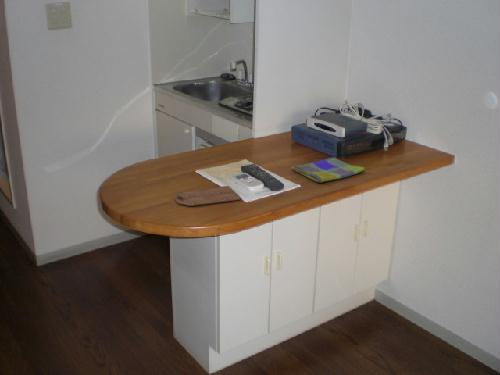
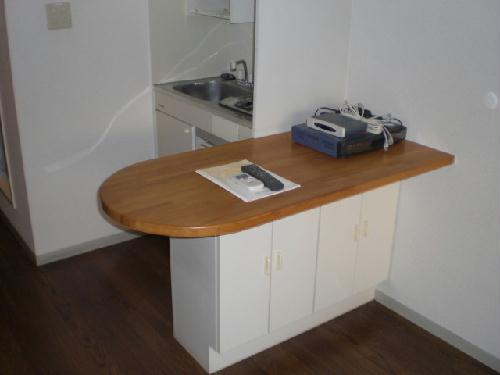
- dish towel (327, 169)
- cutting board (205, 196)
